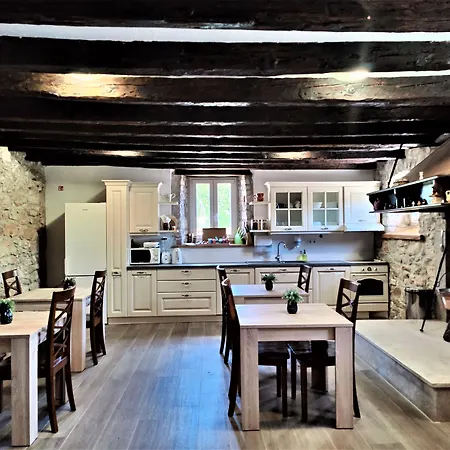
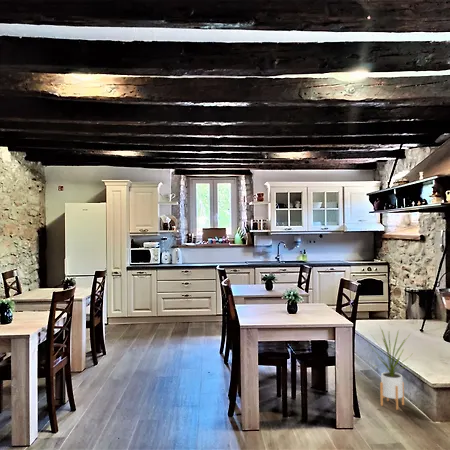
+ house plant (392, 365)
